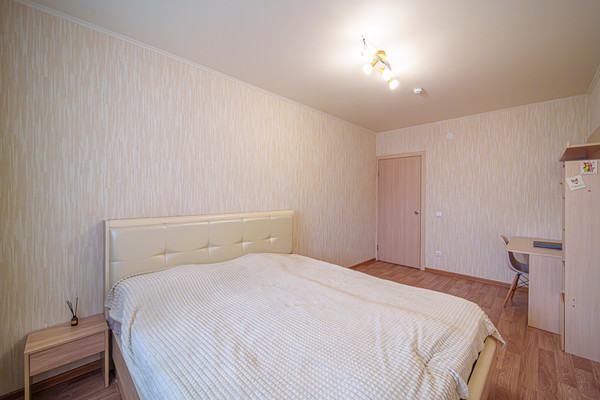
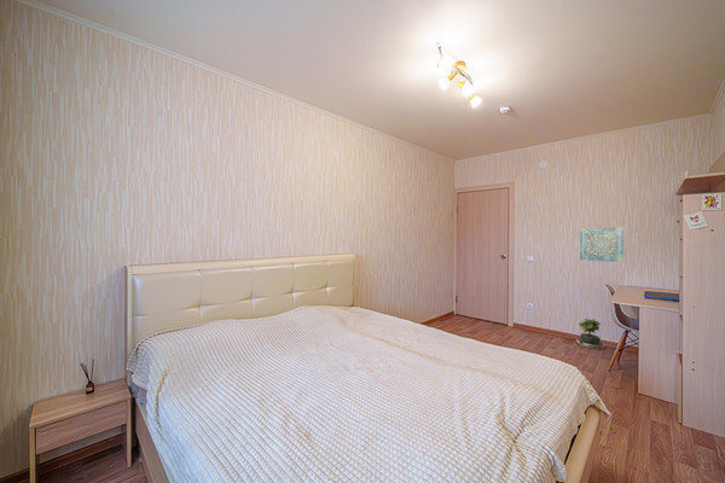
+ potted plant (588, 331)
+ wall art (601, 244)
